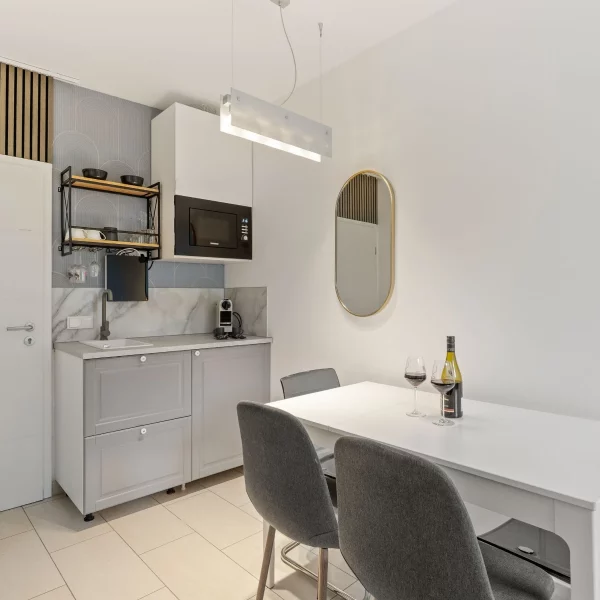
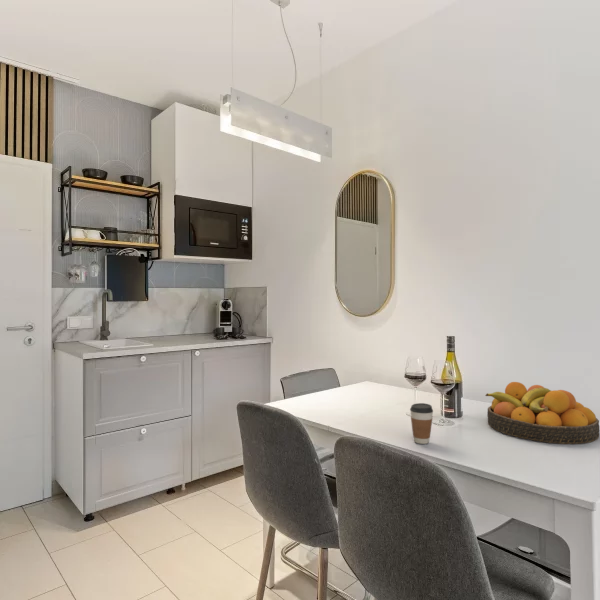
+ coffee cup (421, 423)
+ fruit bowl (540, 406)
